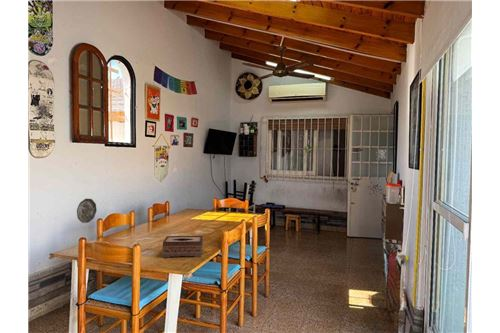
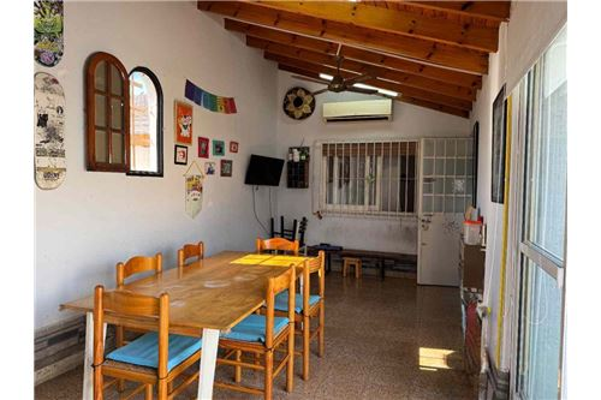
- tissue box (183, 246)
- decorative plate (86, 210)
